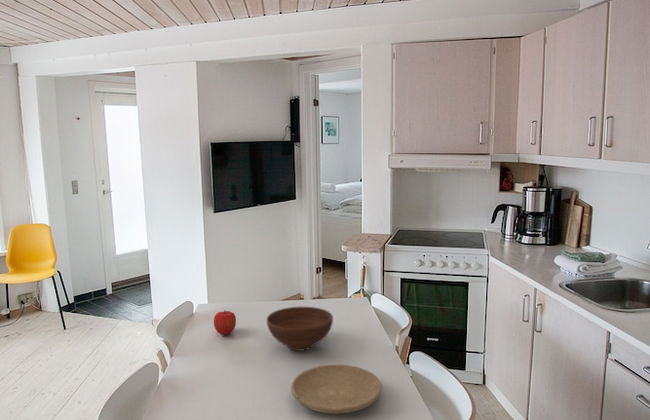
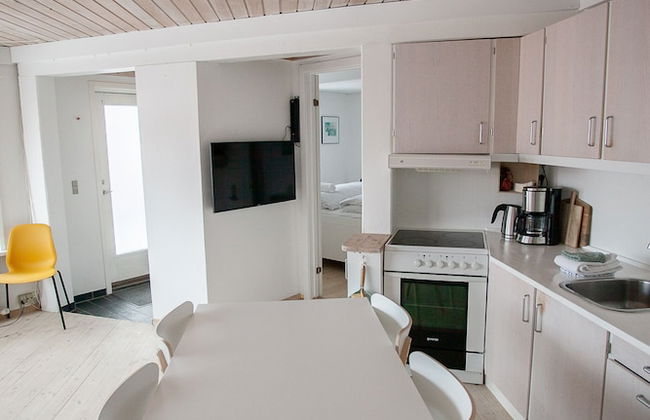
- fruit (225, 322)
- bowl (300, 331)
- plate (336, 391)
